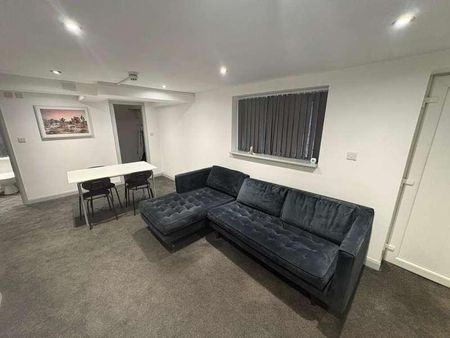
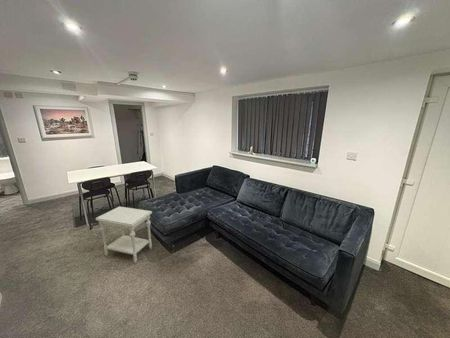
+ side table (125, 235)
